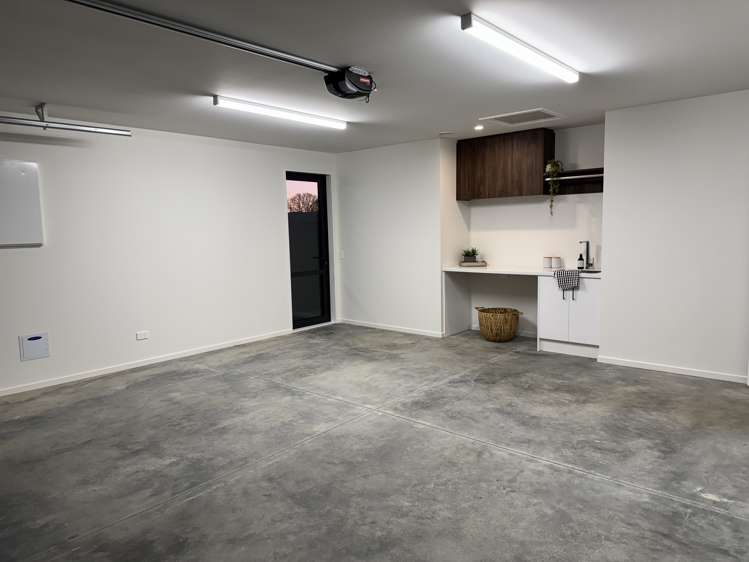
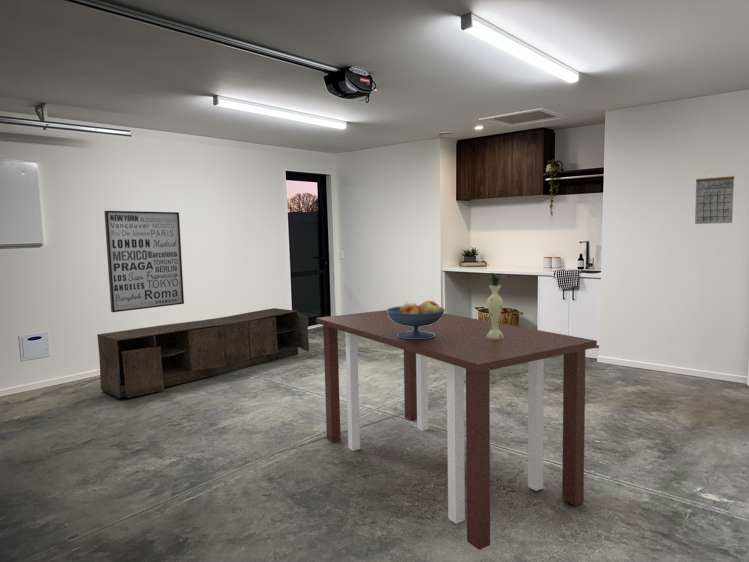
+ fruit bowl (415, 317)
+ vase (494, 304)
+ calendar (714, 195)
+ wall art (146, 260)
+ sideboard (218, 347)
+ dining table (427, 397)
